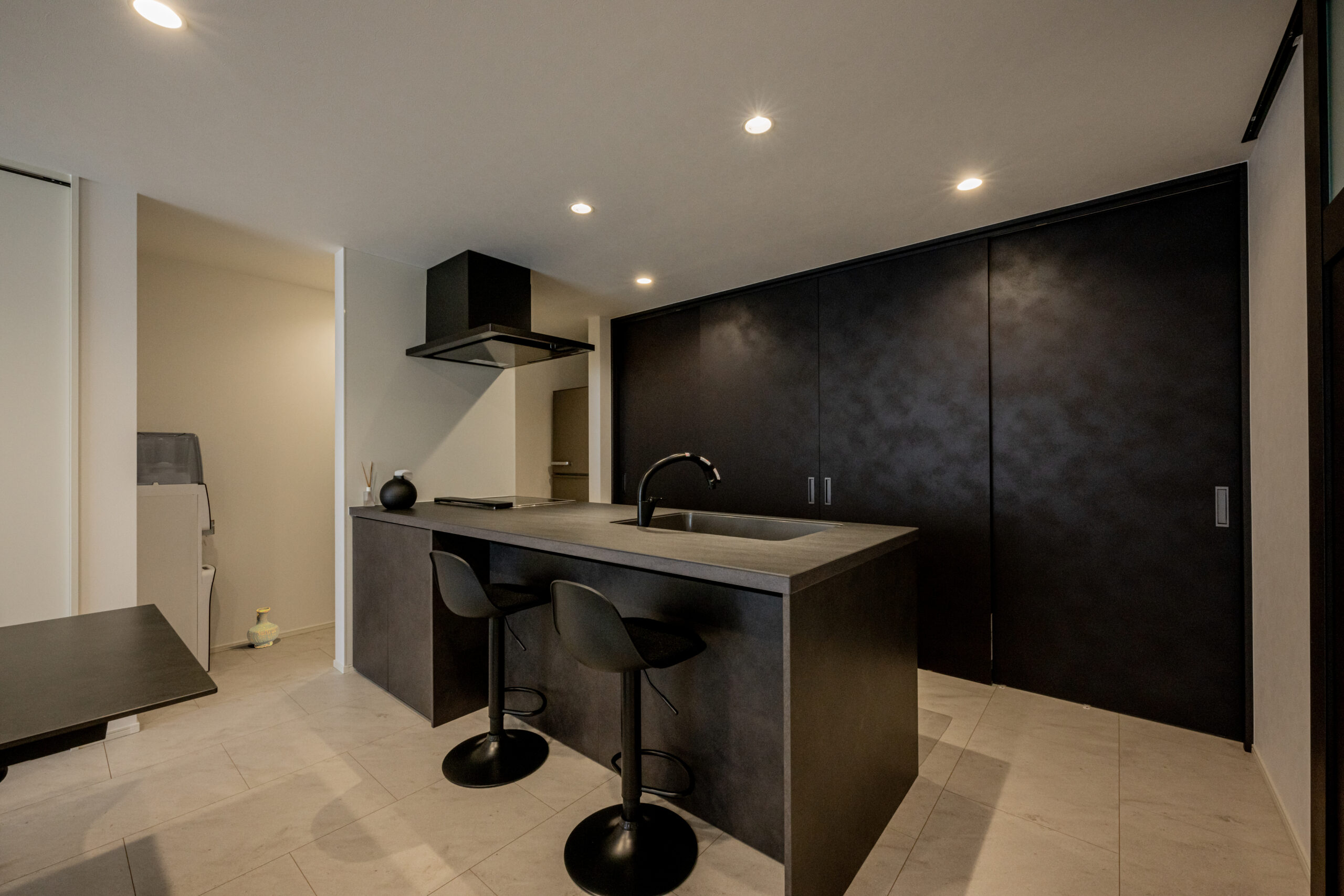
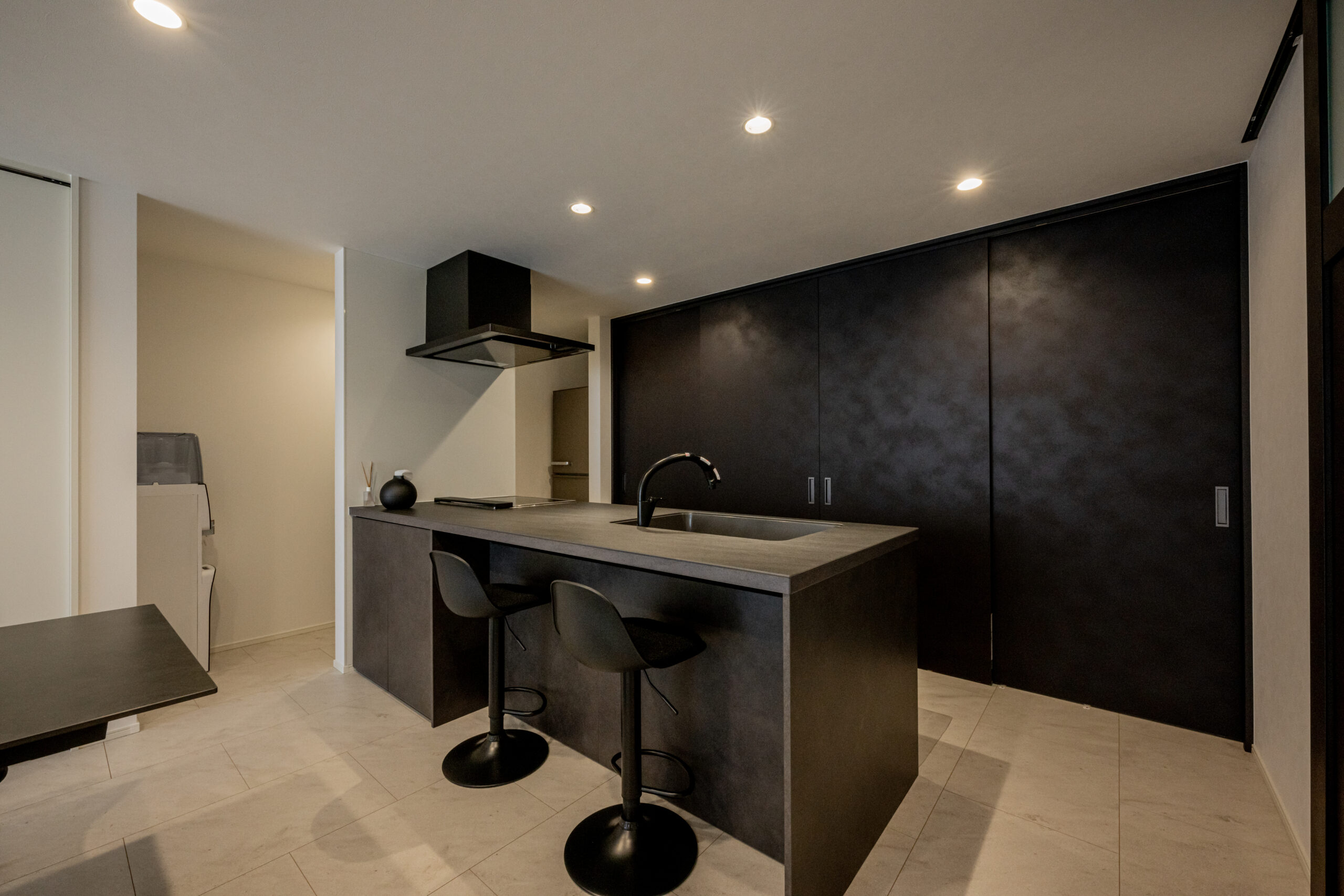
- ceramic jug (263, 627)
